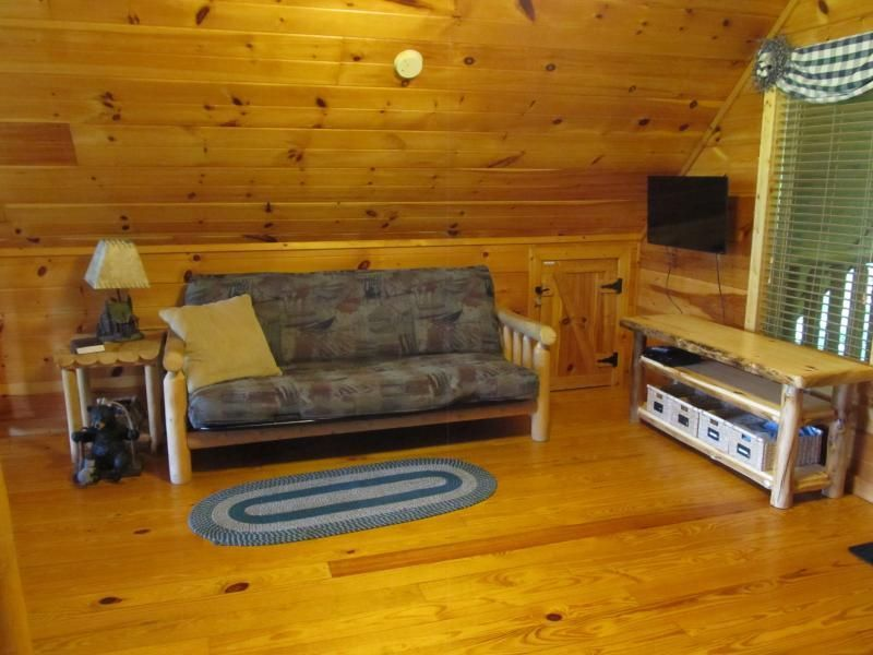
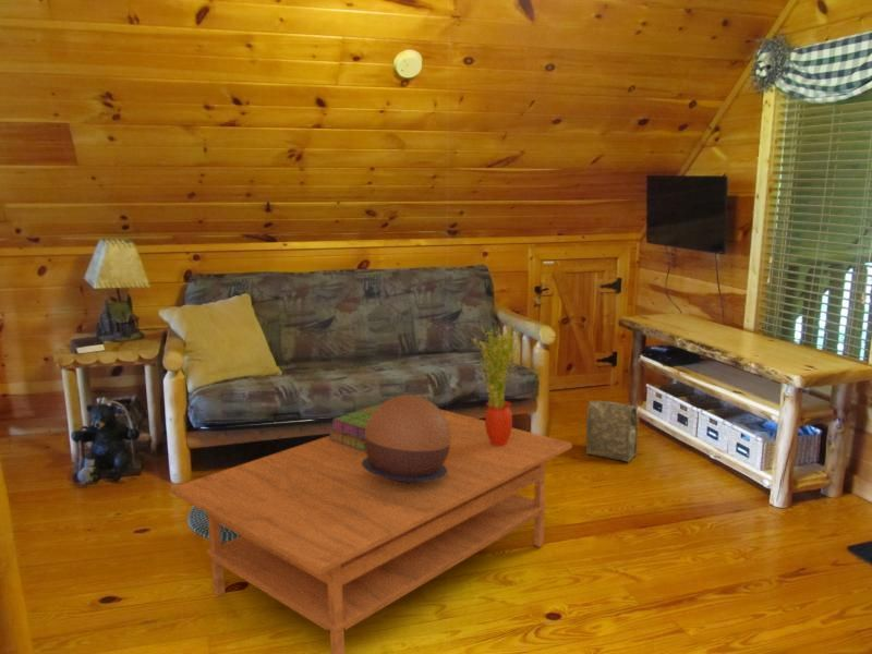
+ coffee table (387, 516)
+ stack of books (370, 416)
+ decorative bowl (405, 438)
+ bag (611, 427)
+ potted plant (498, 382)
